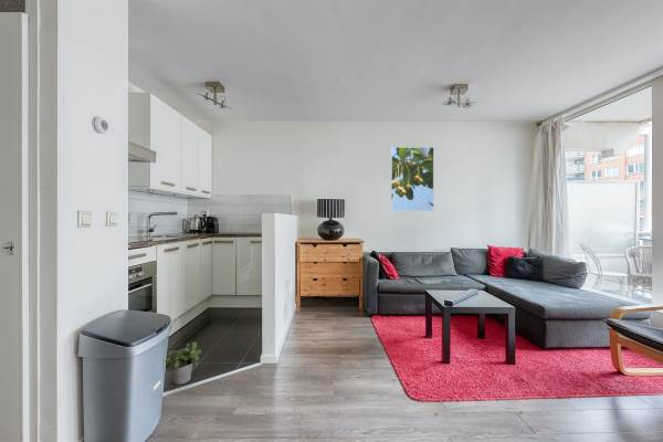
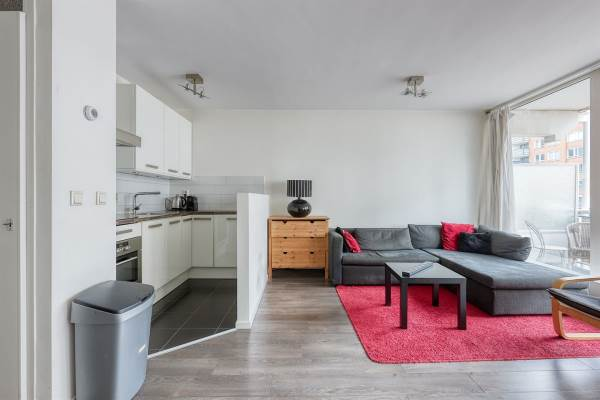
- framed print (412, 179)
- potted plant (182, 364)
